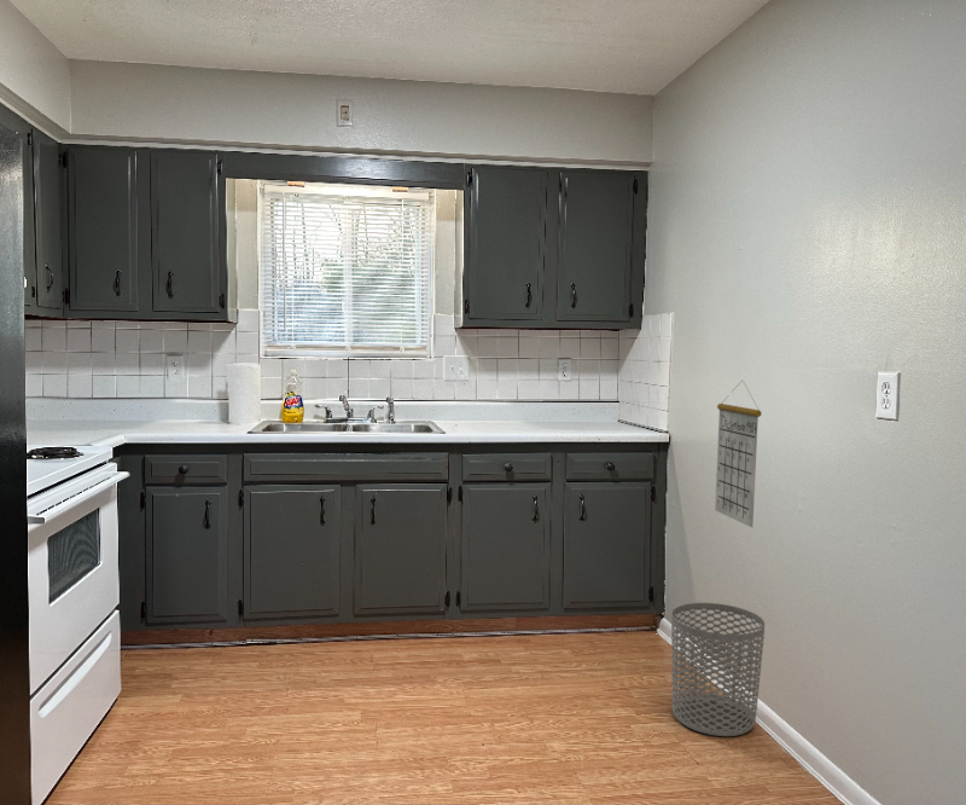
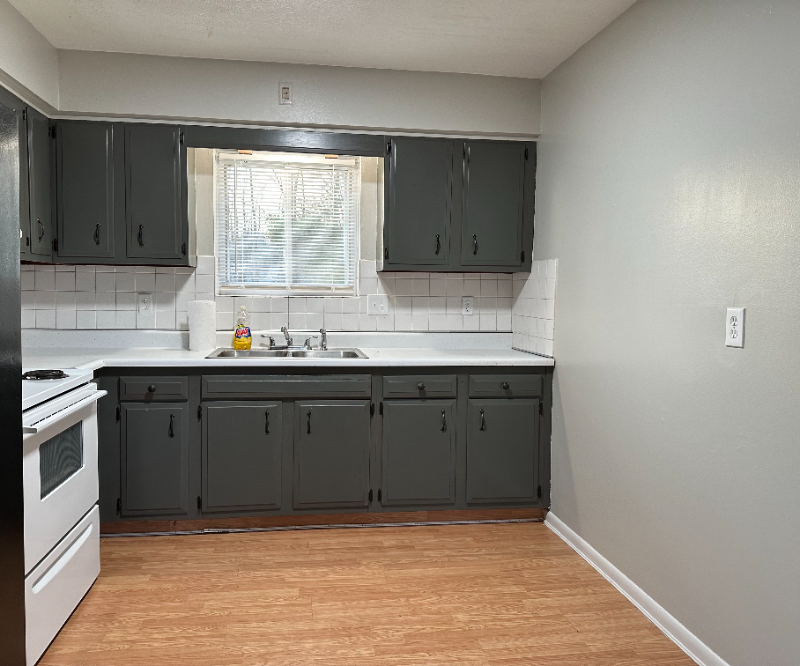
- waste bin (715, 666)
- calendar (737, 450)
